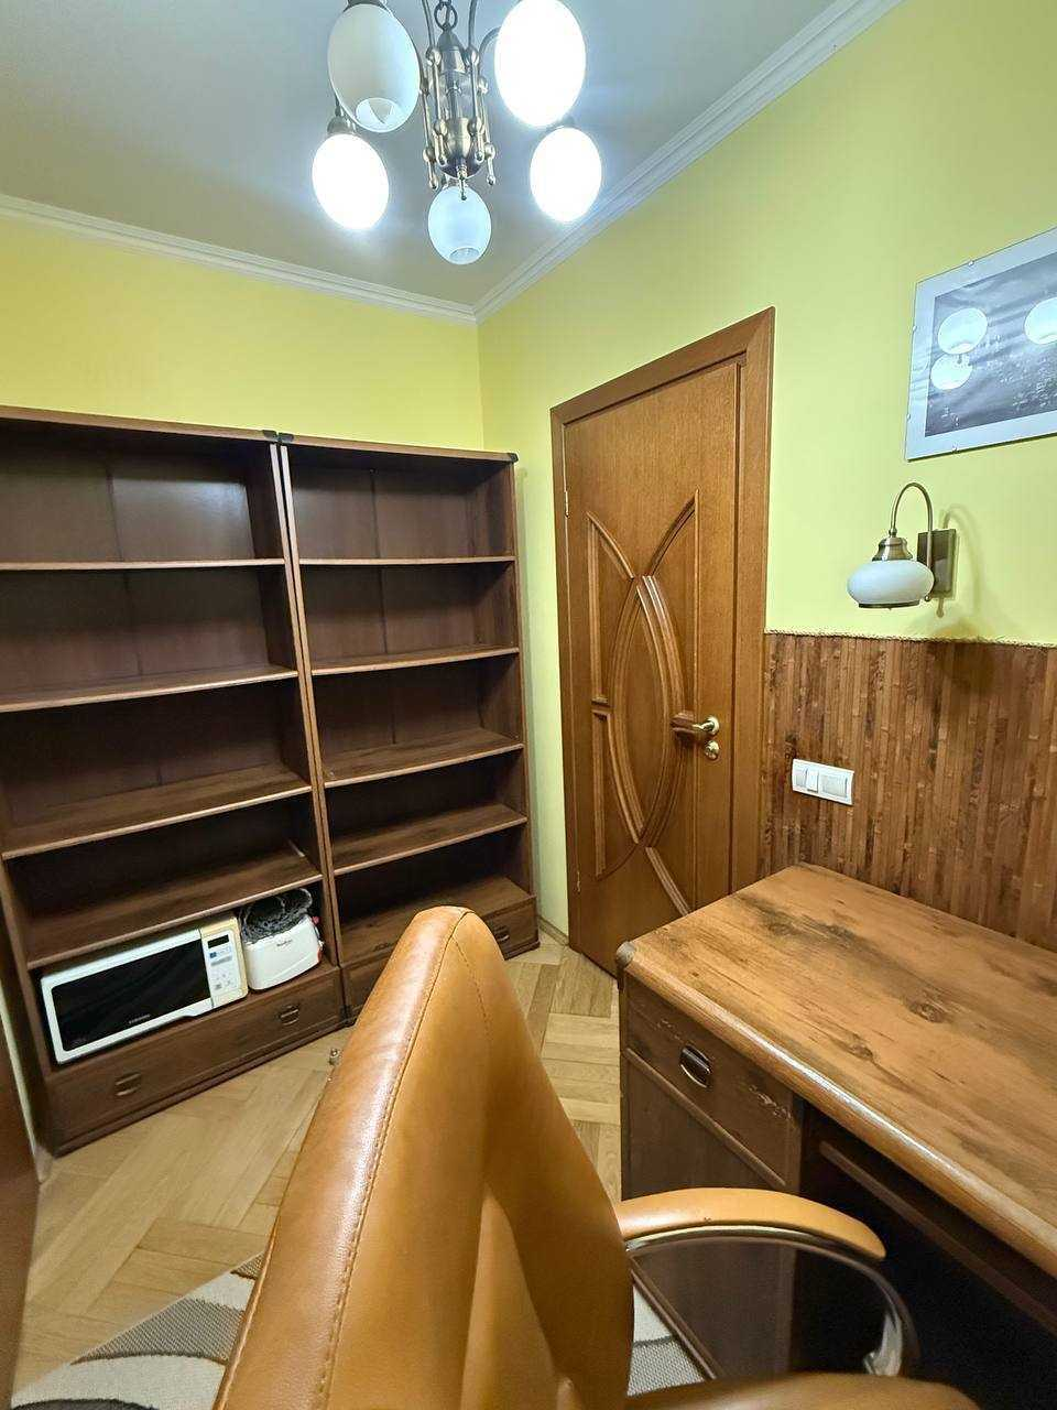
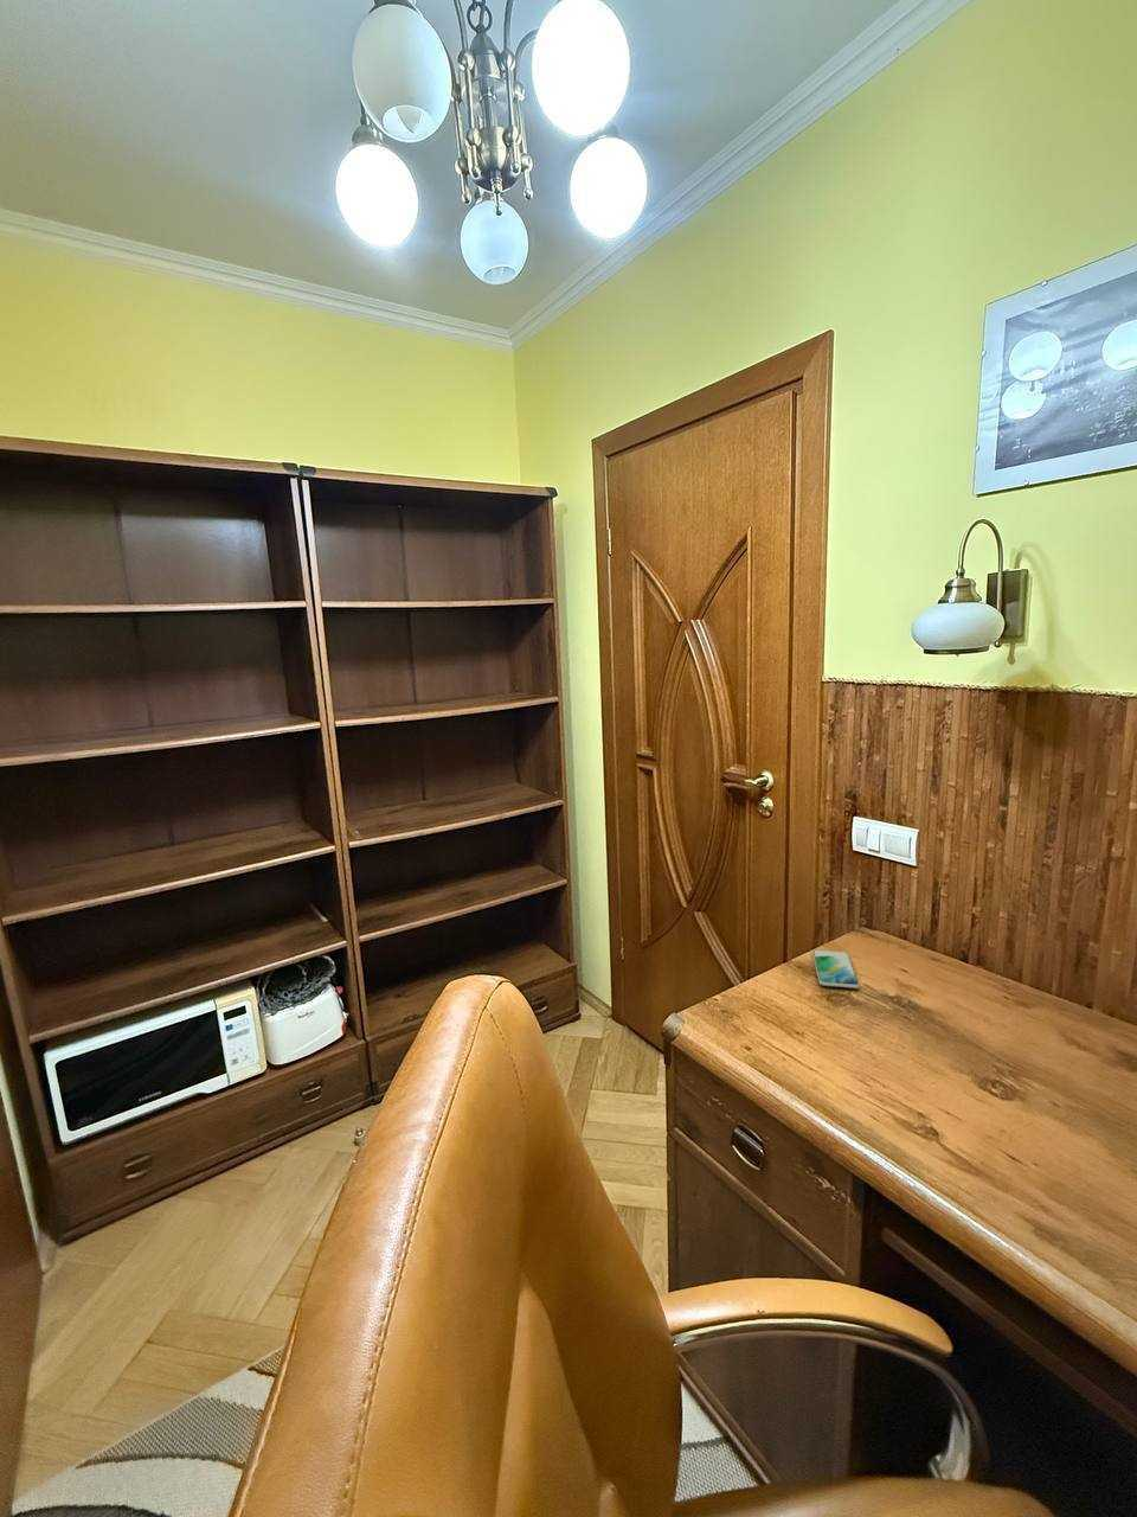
+ smartphone (834, 968)
